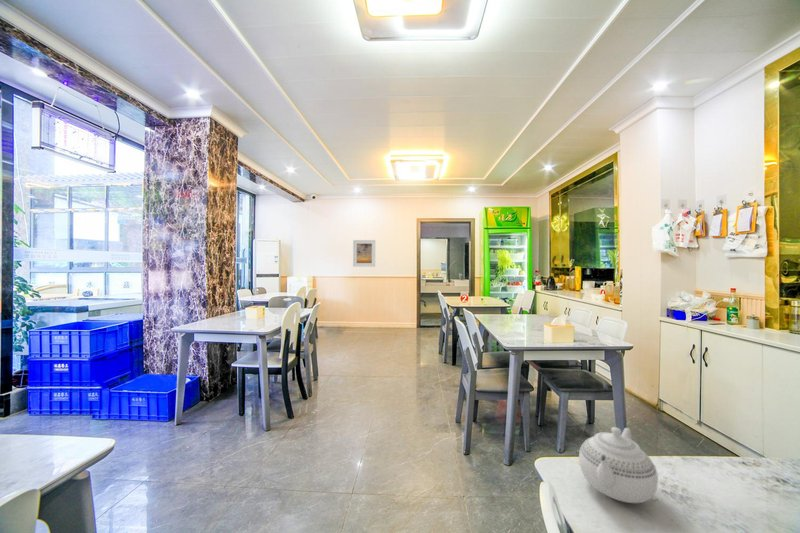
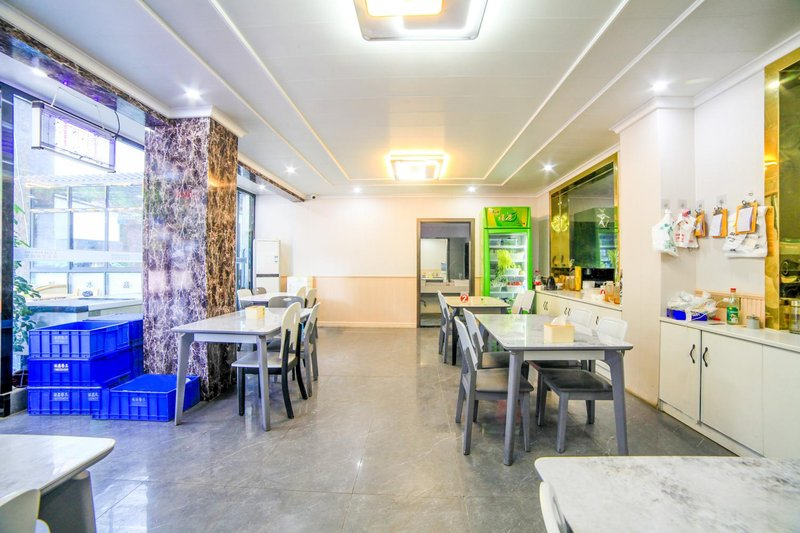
- teapot (616, 459)
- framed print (364, 253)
